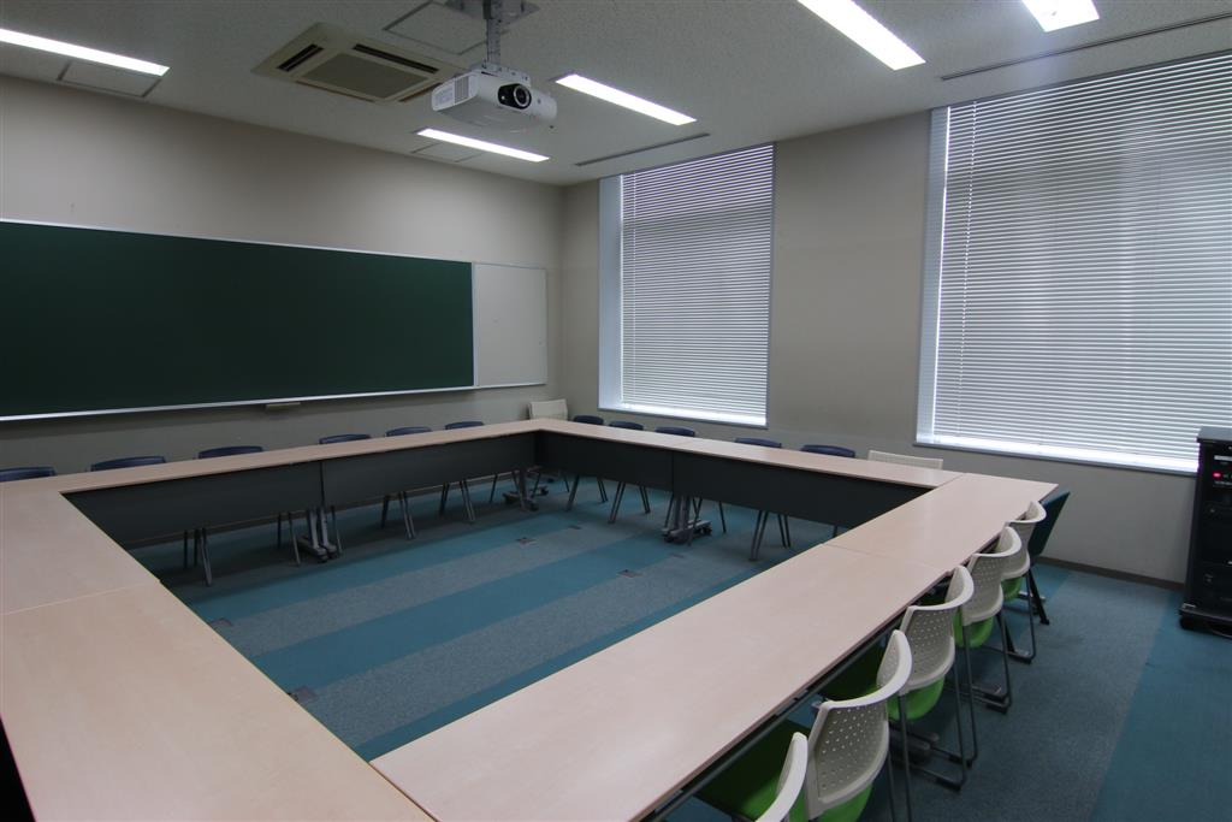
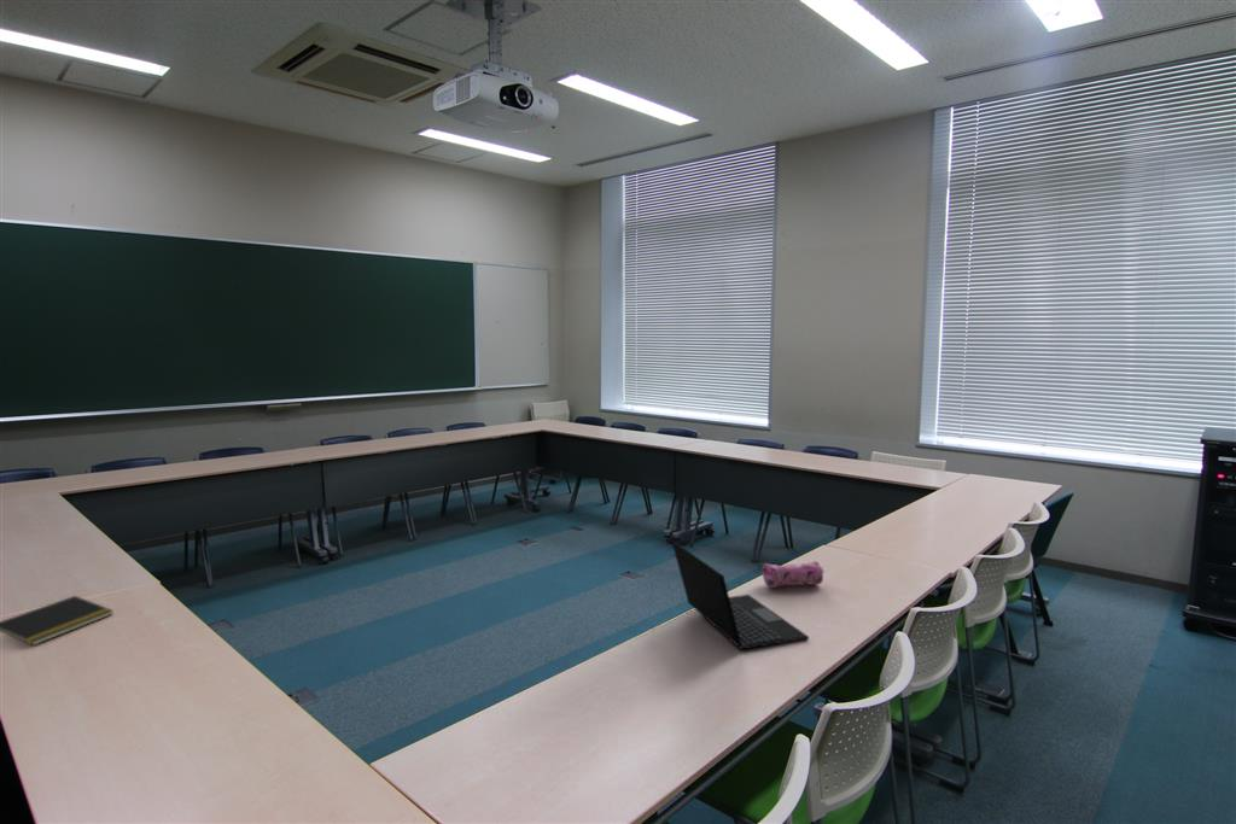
+ pencil case (792, 573)
+ notepad (54, 619)
+ laptop (736, 596)
